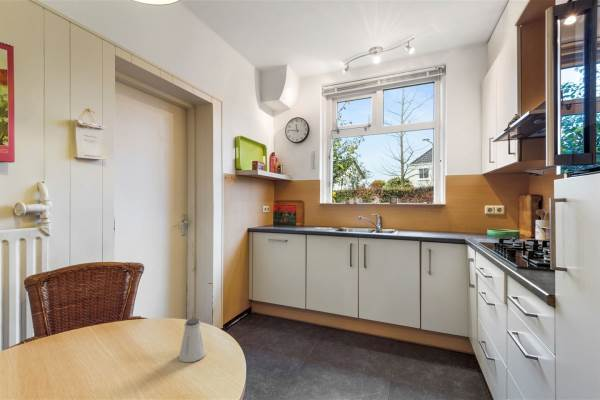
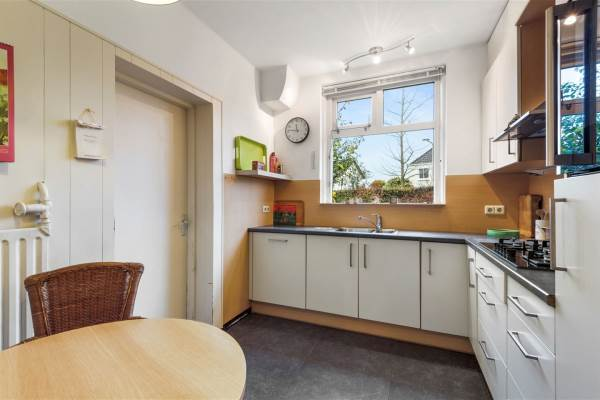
- saltshaker (192, 337)
